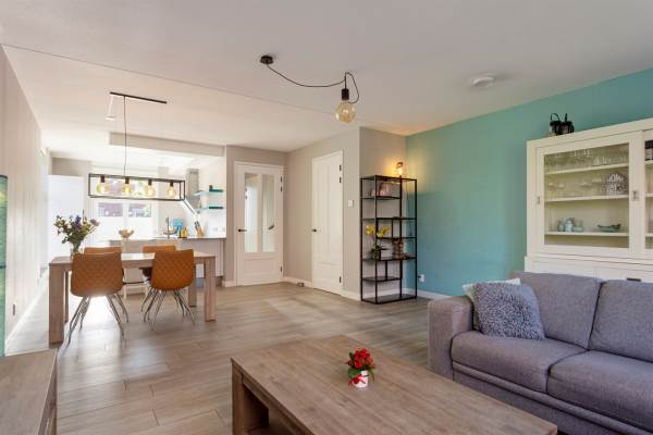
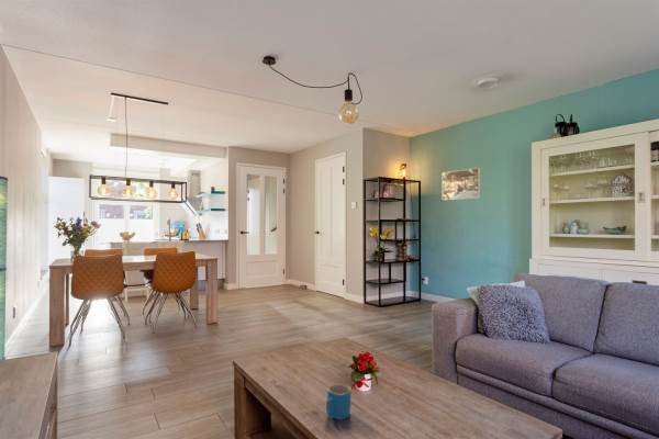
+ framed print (460, 184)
+ mug (336, 403)
